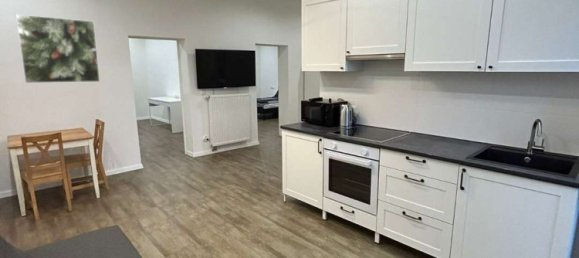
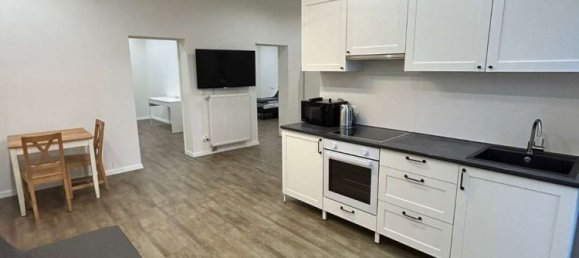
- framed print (61, 50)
